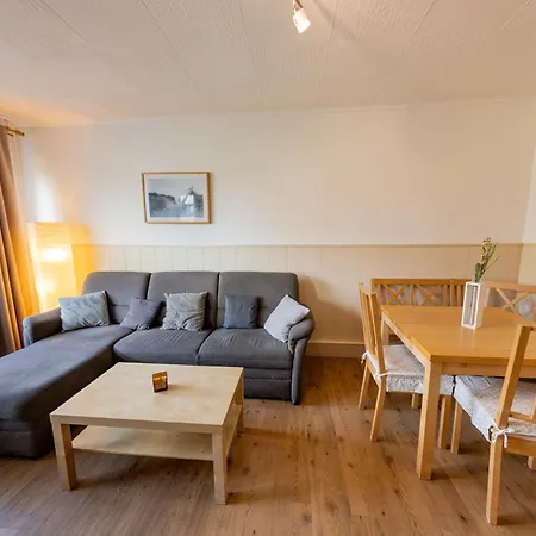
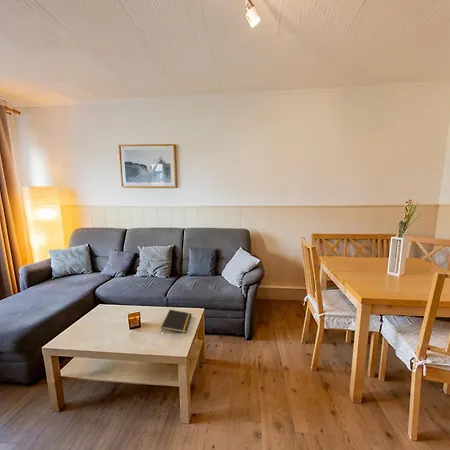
+ notepad (177, 320)
